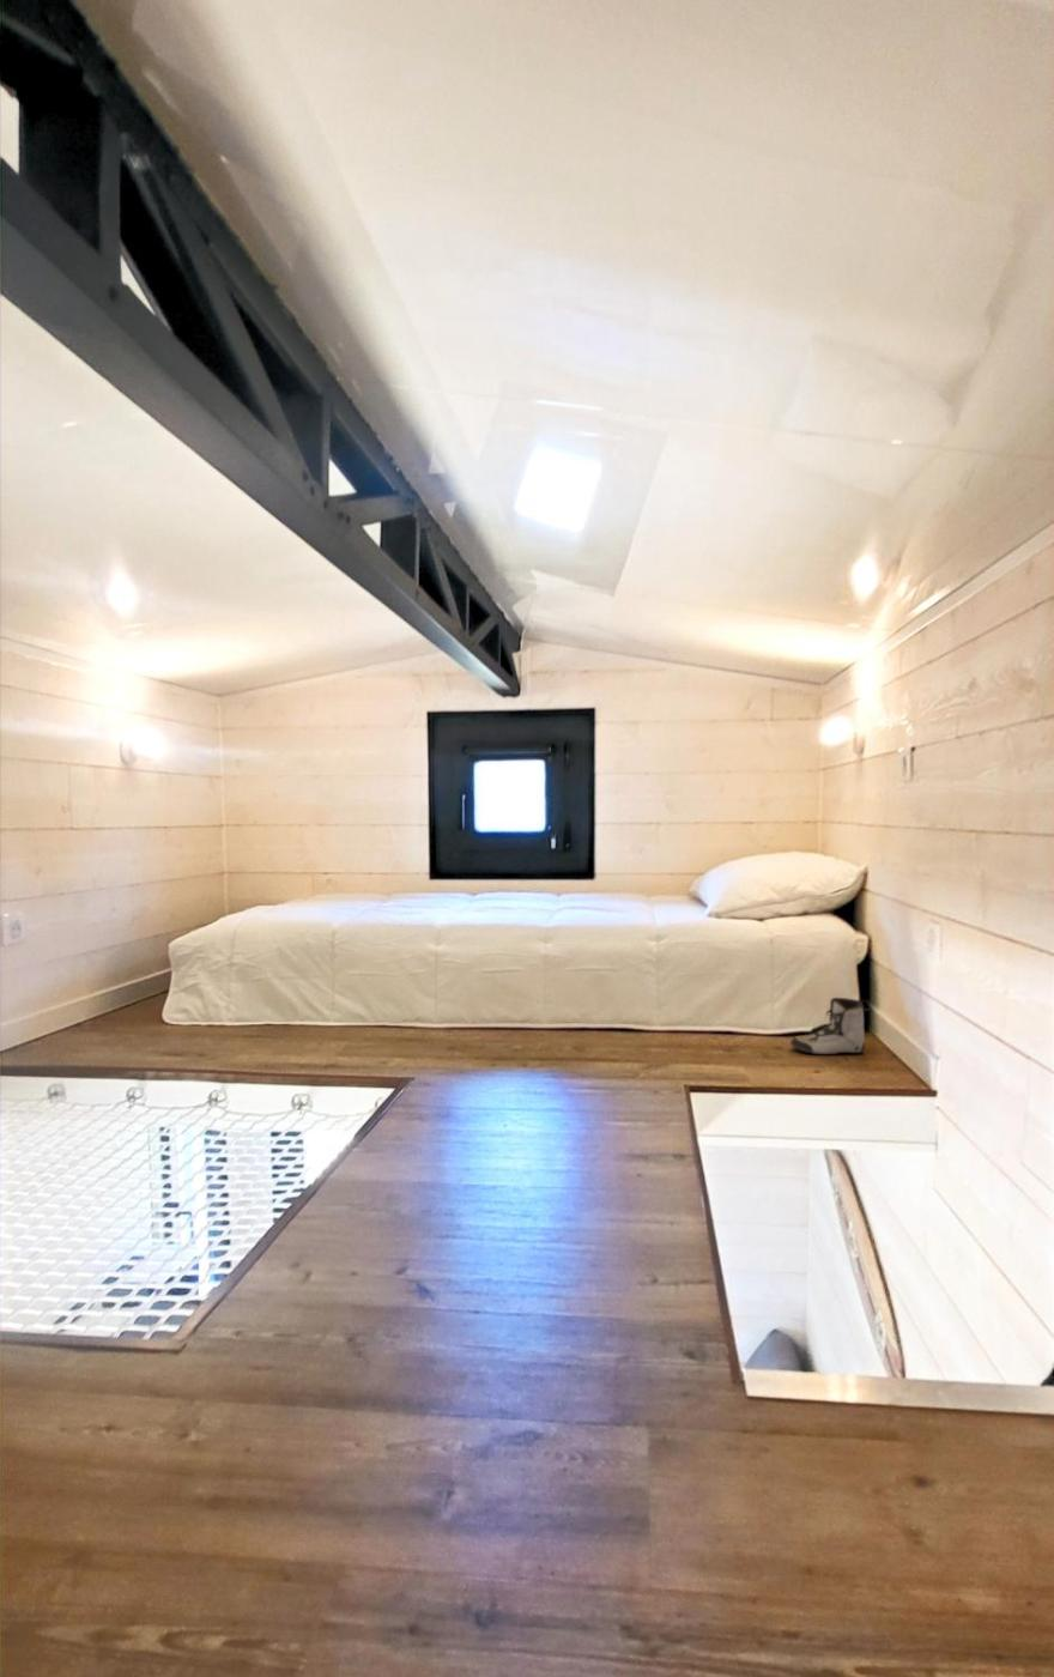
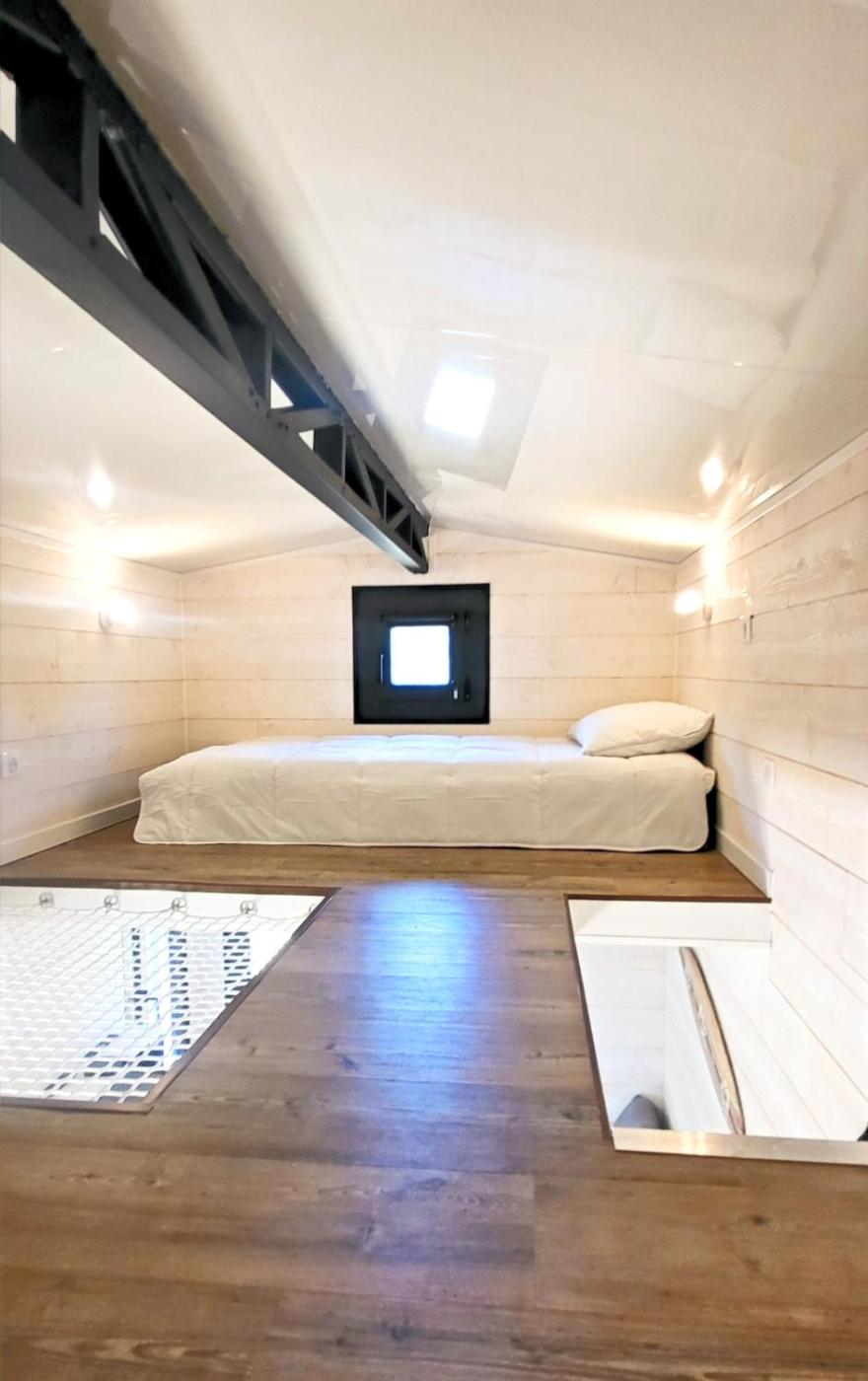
- shoe (831, 1025)
